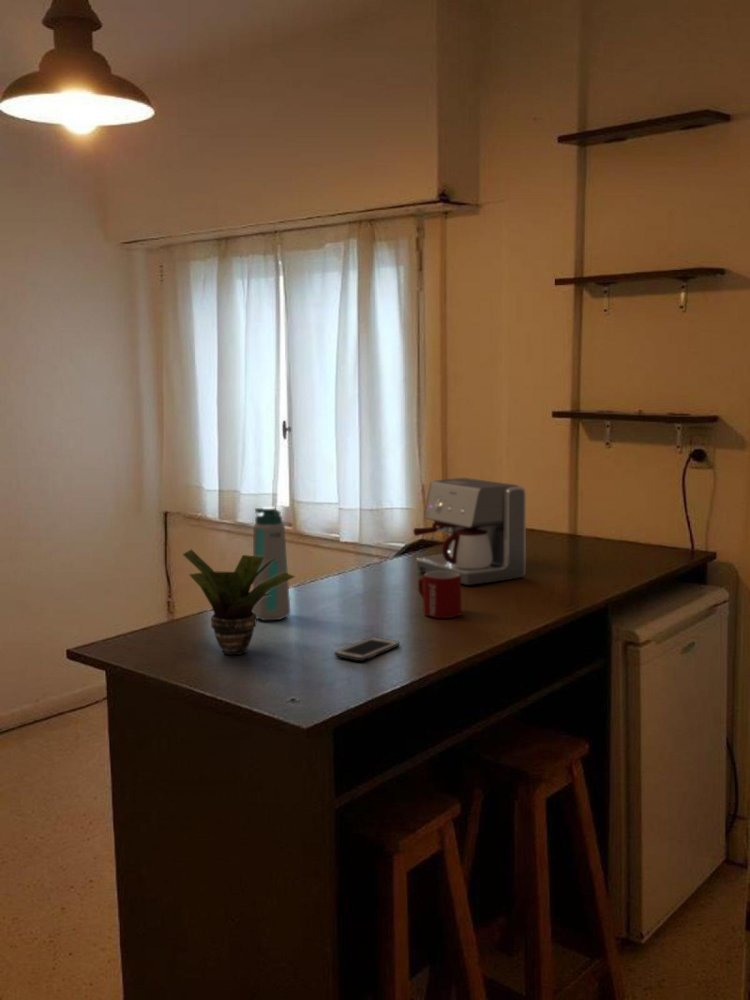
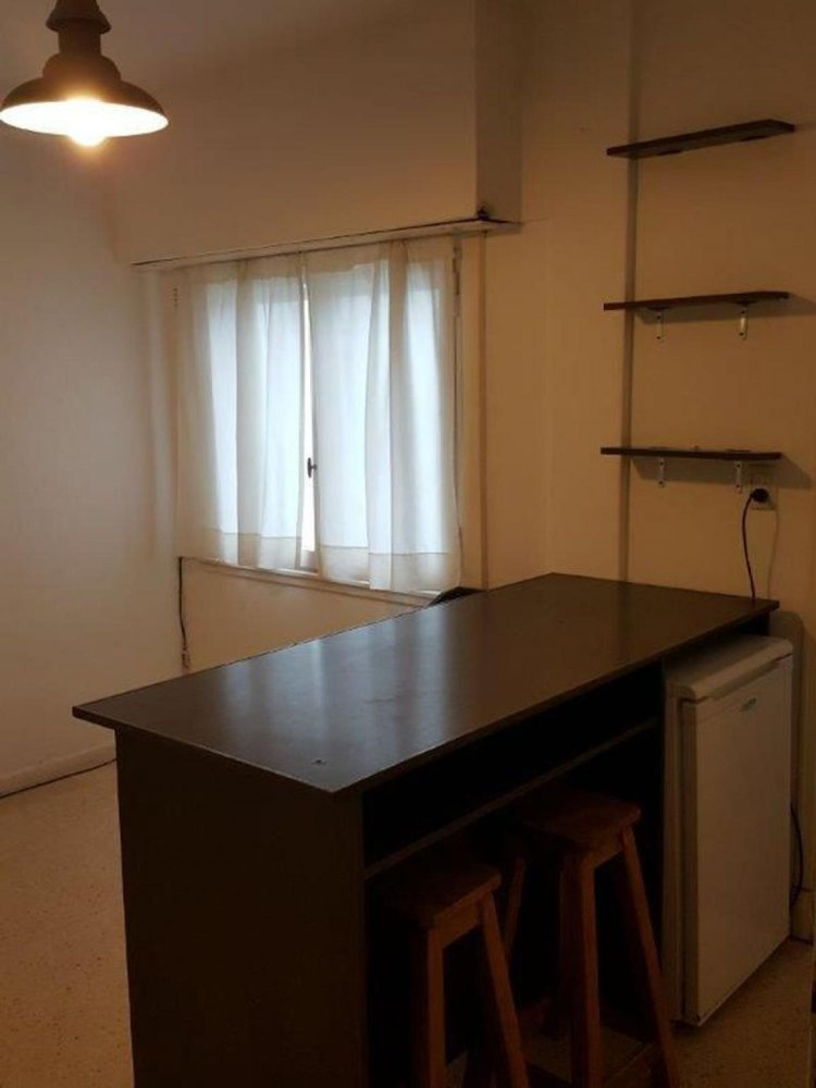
- coffee maker (470, 528)
- water bottle (270, 563)
- potted plant (232, 602)
- cell phone (367, 649)
- mug (437, 593)
